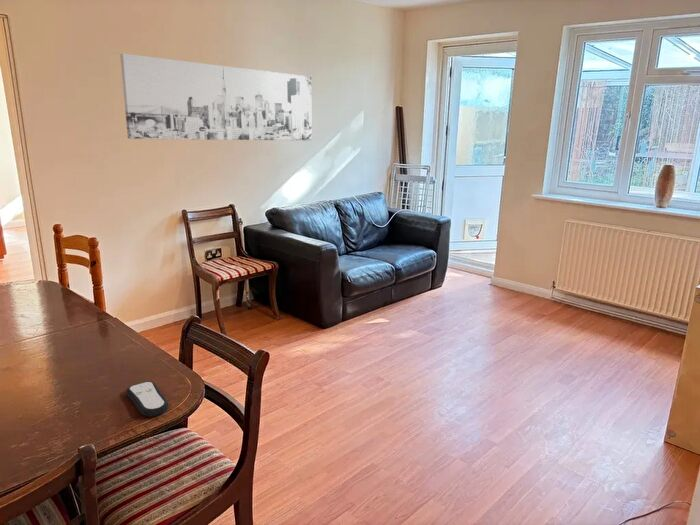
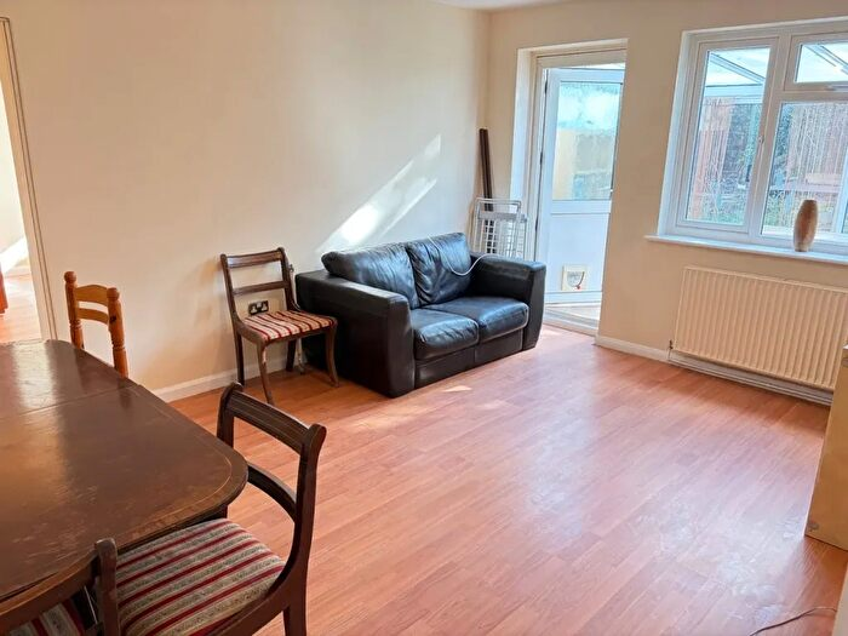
- wall art (230, 104)
- remote control (148, 398)
